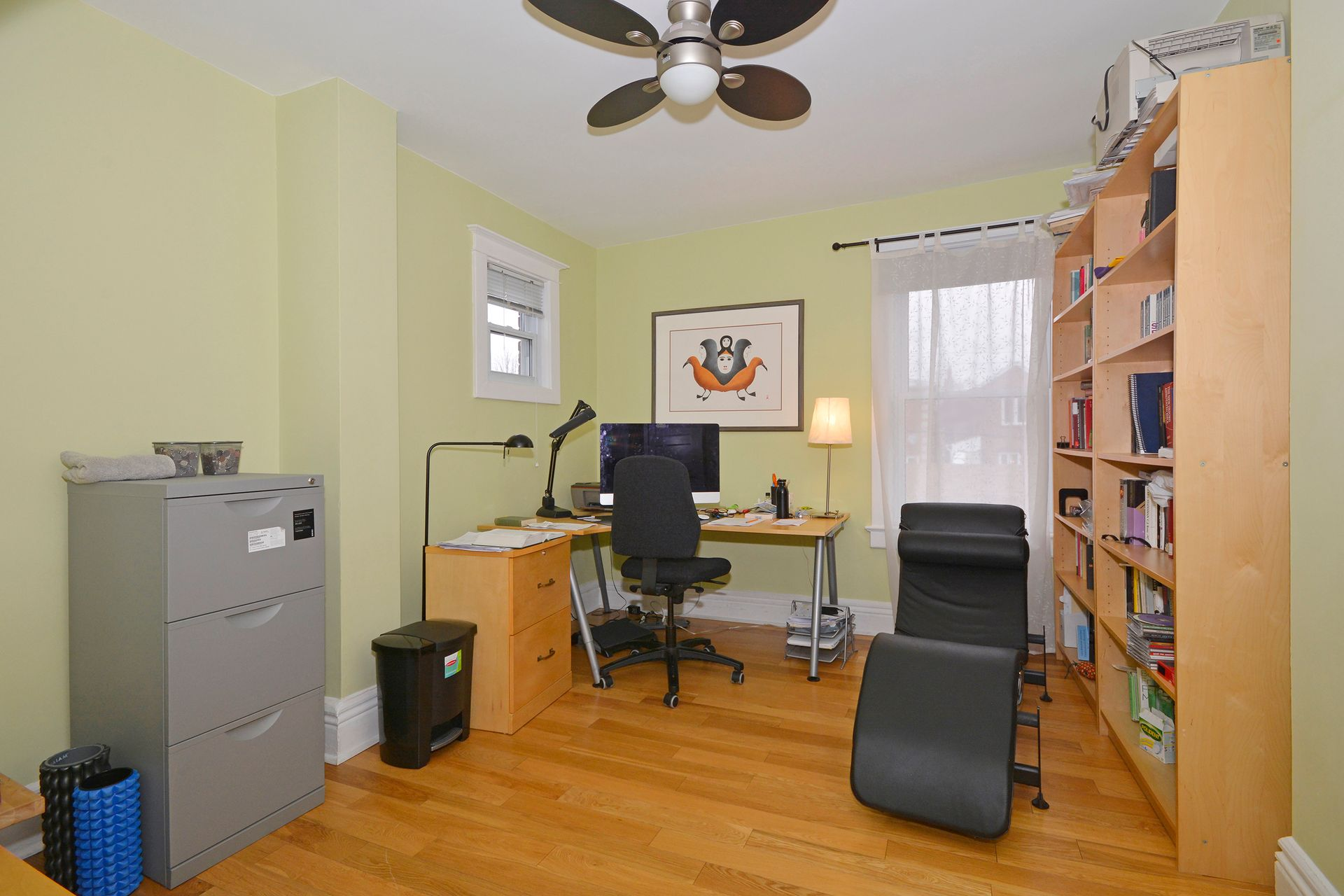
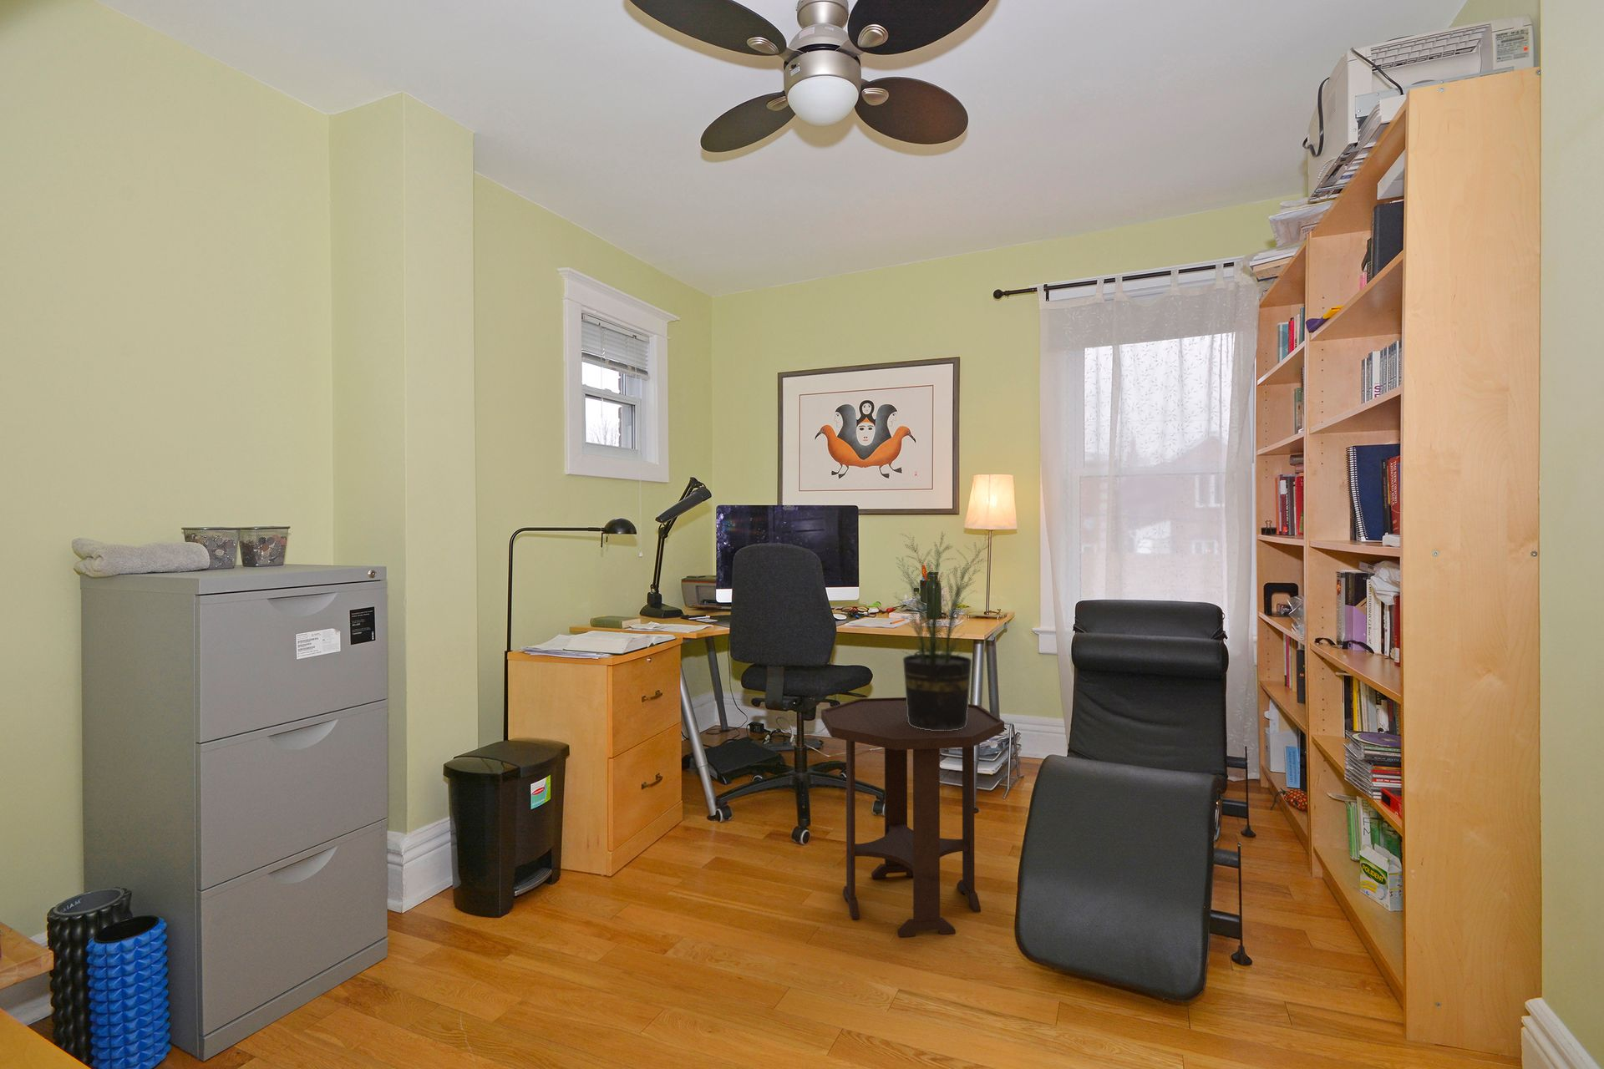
+ side table (907, 809)
+ potted plant (940, 624)
